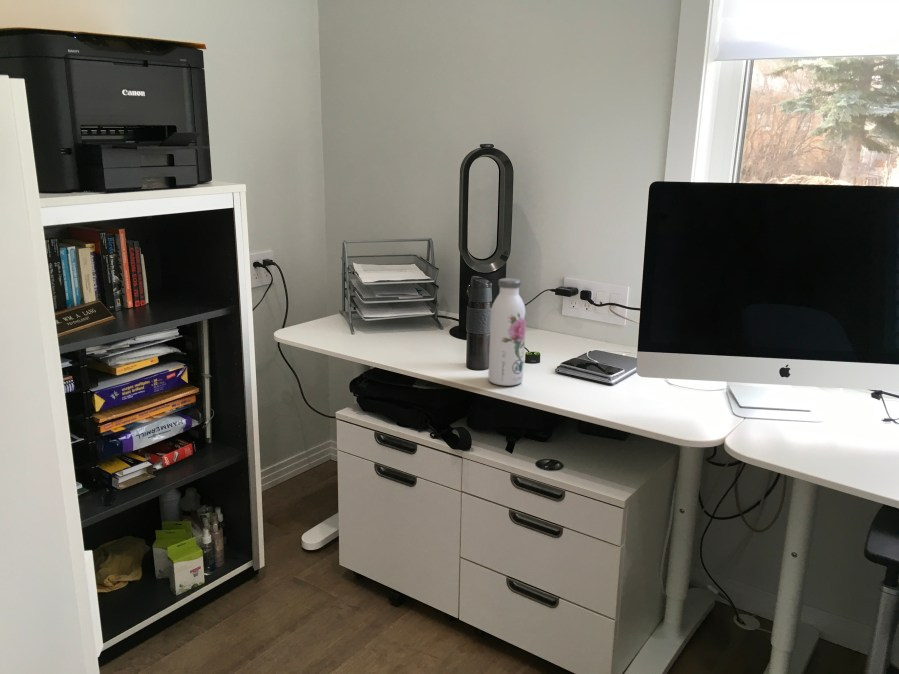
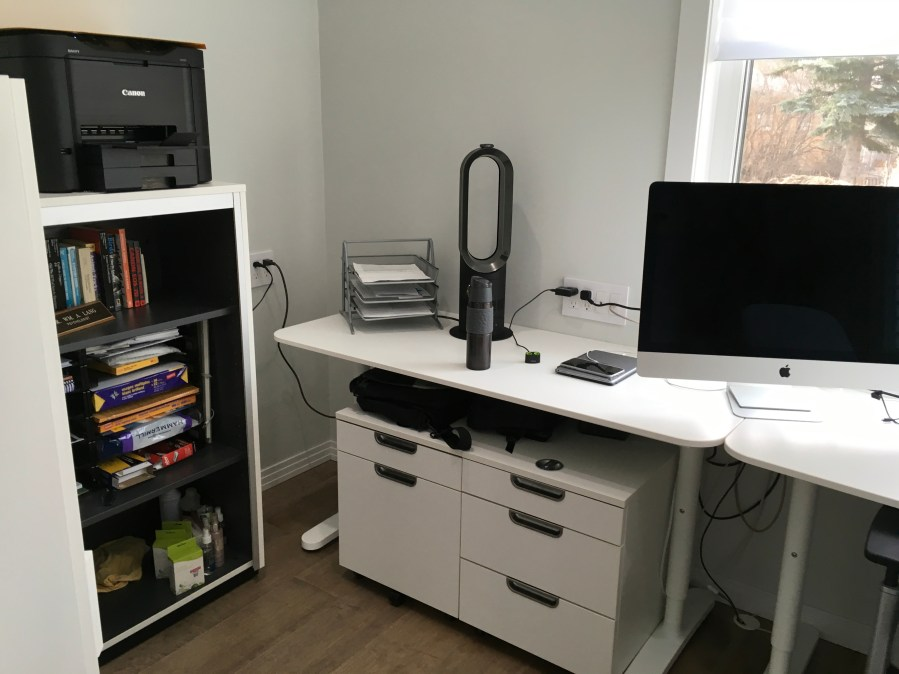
- water bottle (507, 330)
